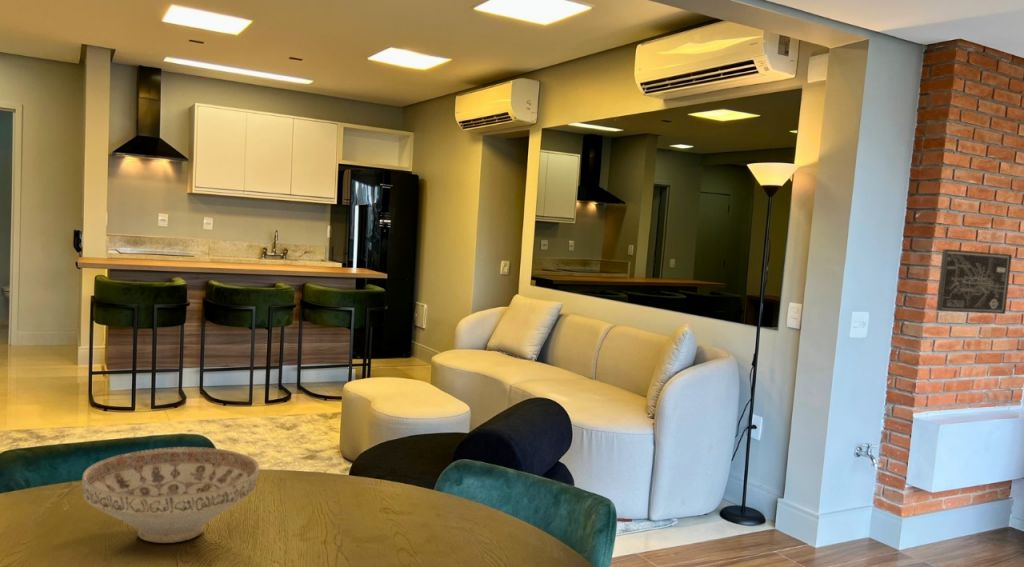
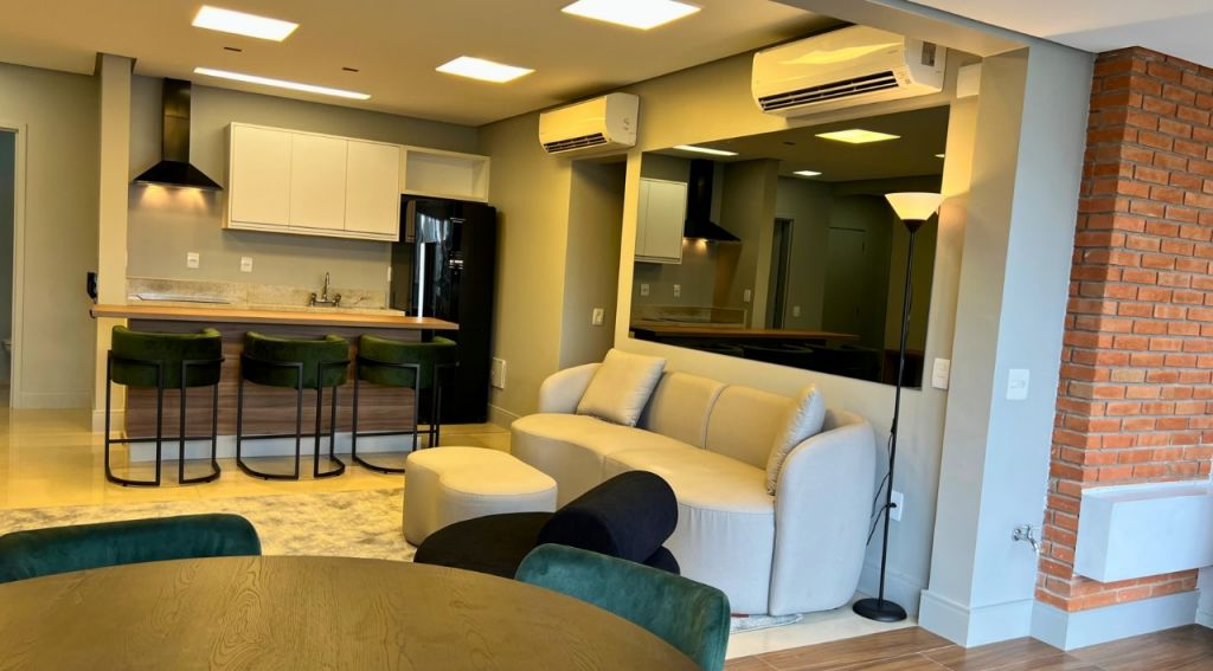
- decorative bowl (173, 499)
- wall art (974, 282)
